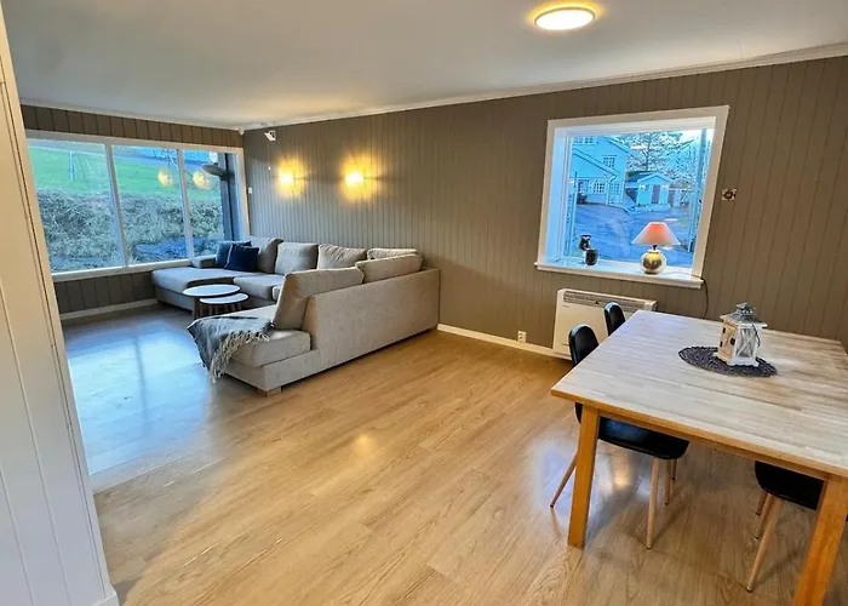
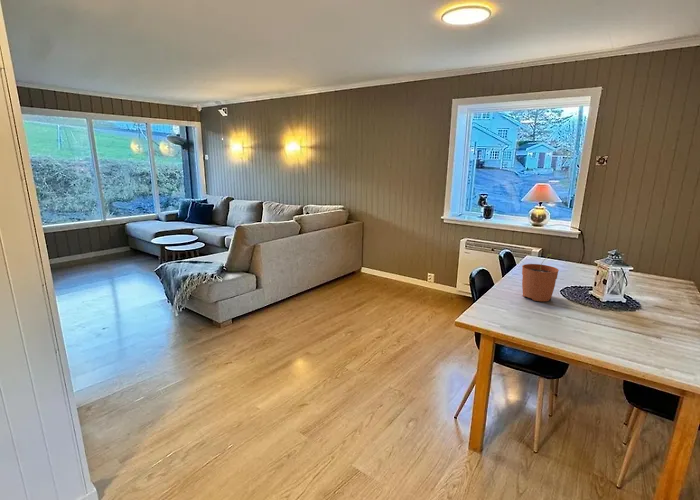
+ plant pot (539, 275)
